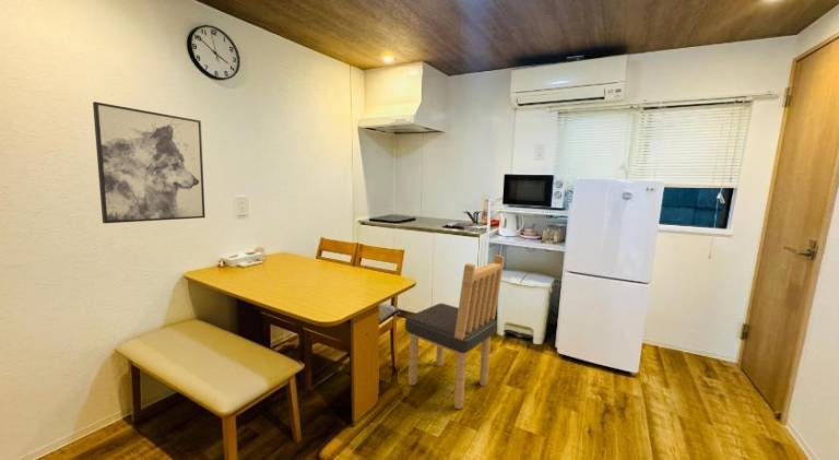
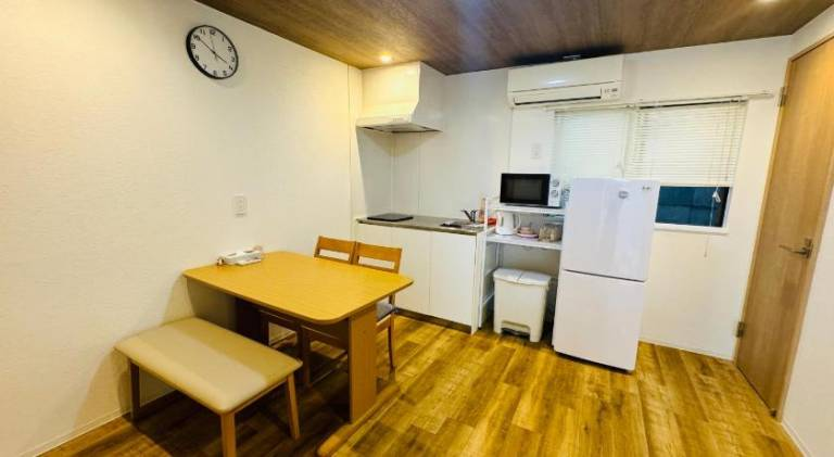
- dining chair (452, 320)
- wall art (155, 167)
